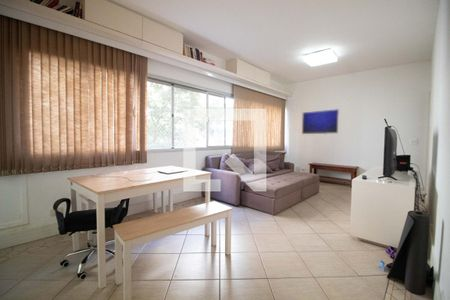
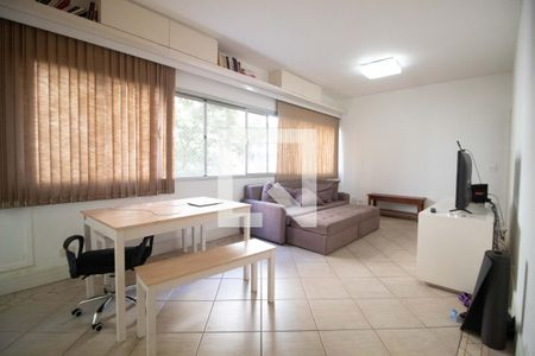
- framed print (319, 122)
